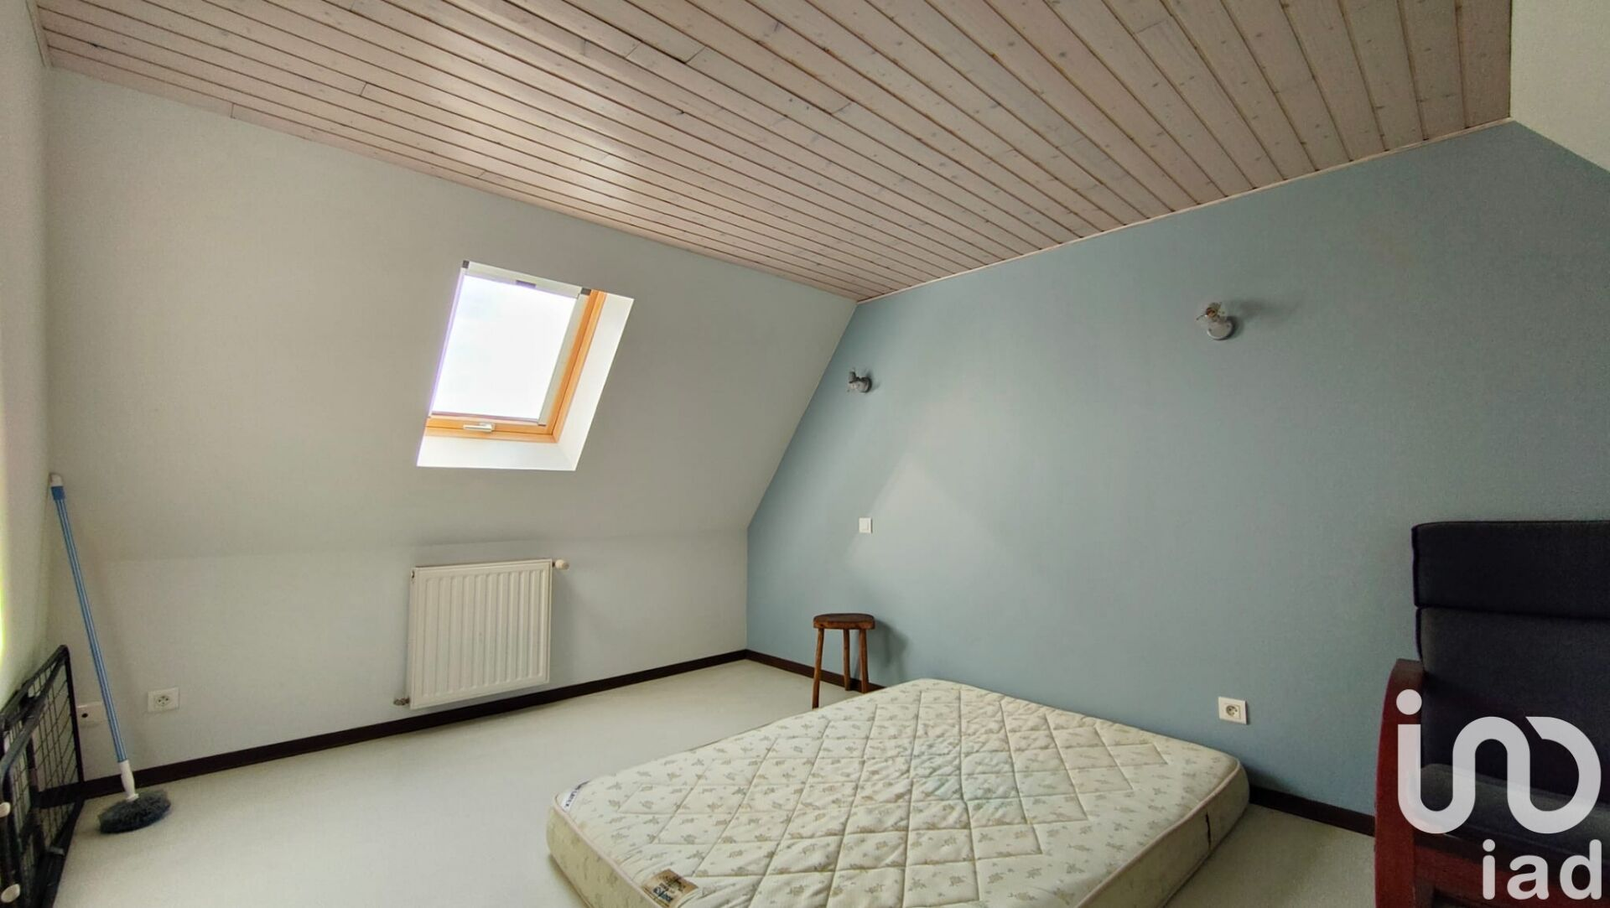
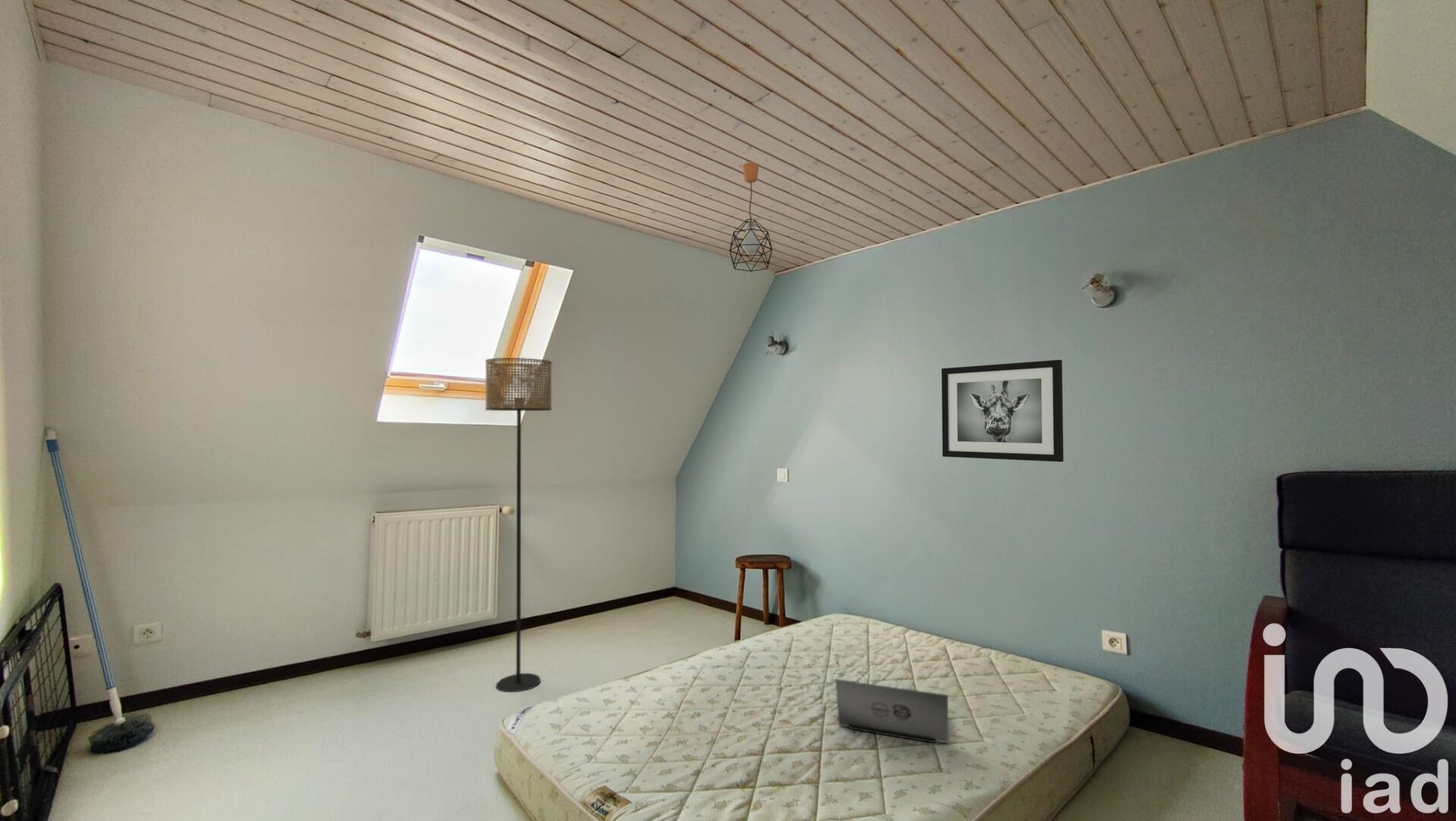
+ laptop (893, 698)
+ wall art (998, 412)
+ floor lamp (519, 521)
+ pendant light (750, 215)
